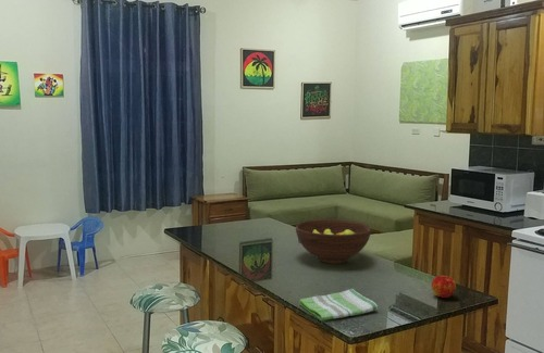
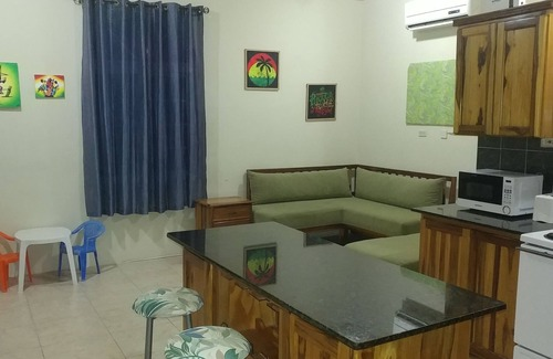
- fruit bowl (332, 243)
- dish towel (337, 303)
- apple (443, 287)
